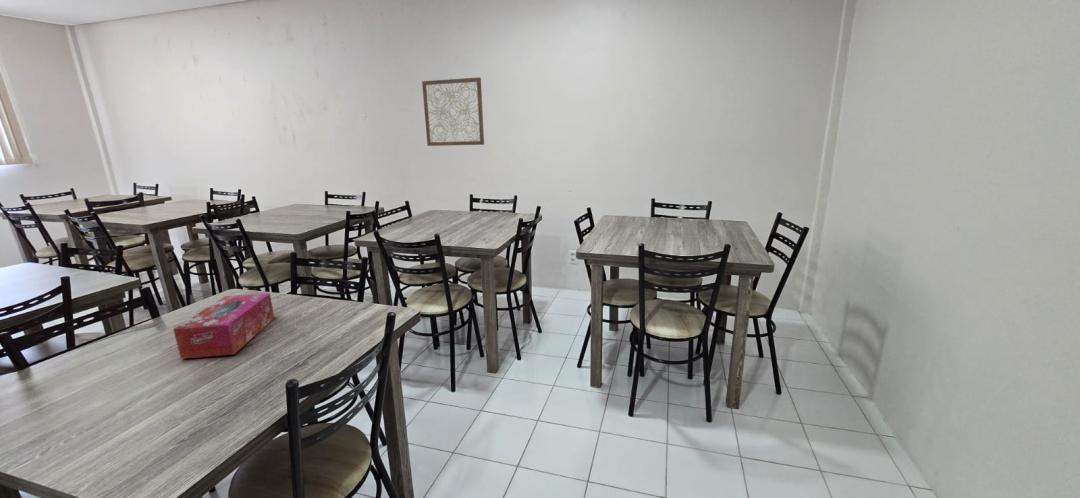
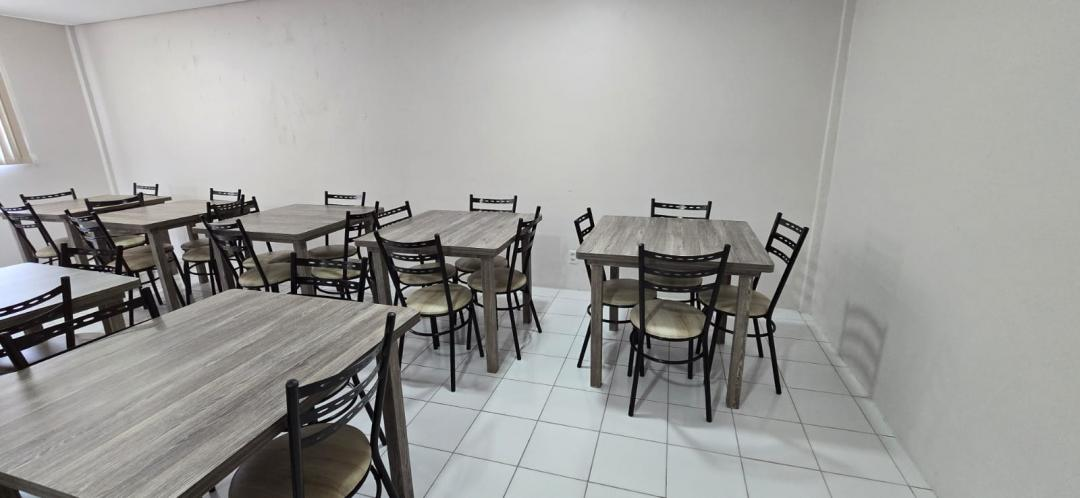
- tissue box (229, 322)
- wall art (455, 110)
